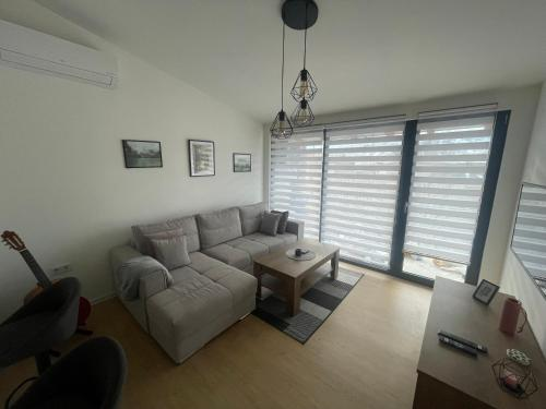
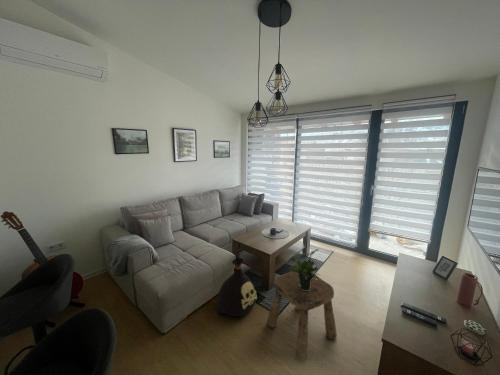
+ potted plant (304, 267)
+ stool (301, 307)
+ bag (237, 283)
